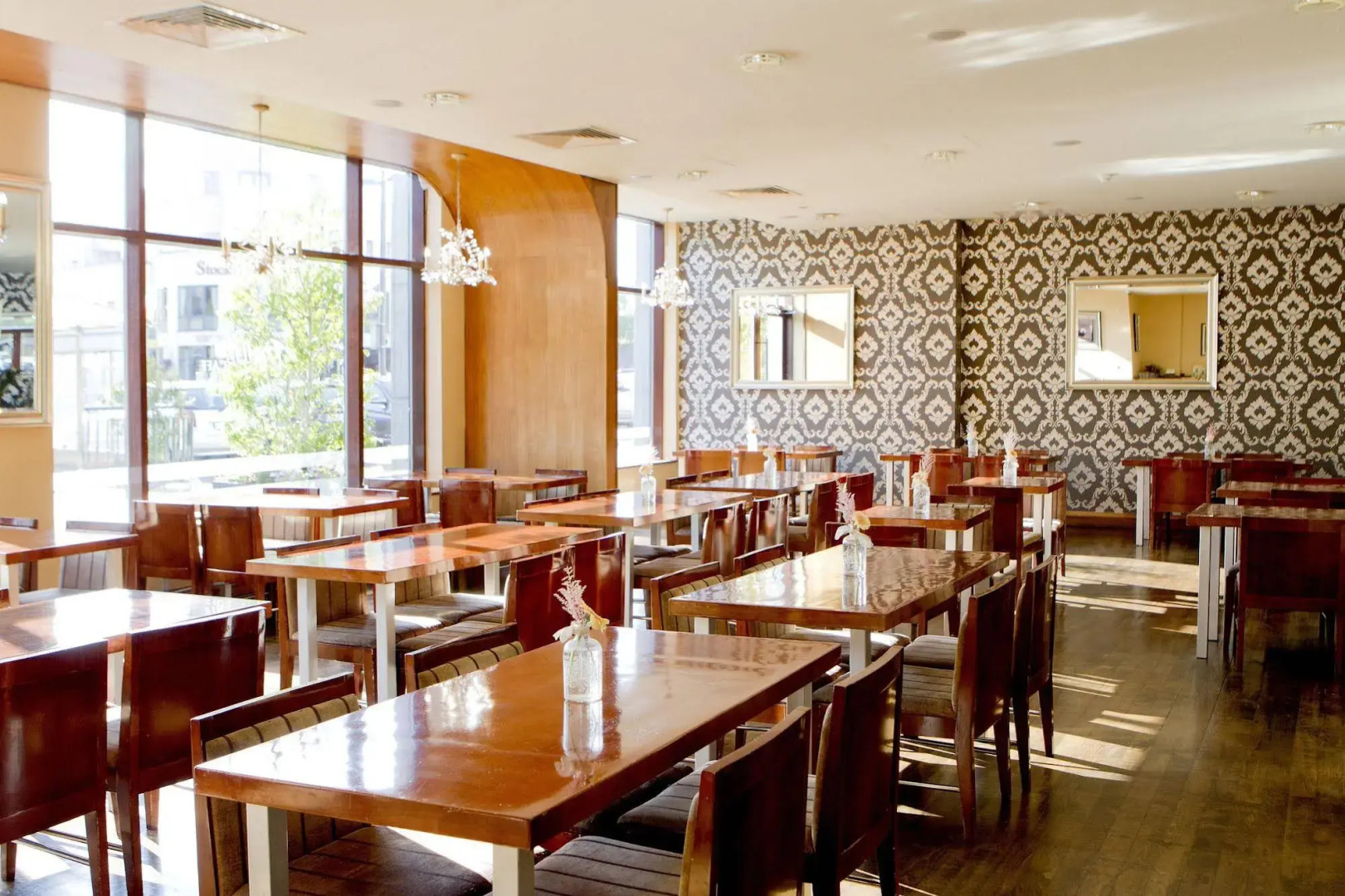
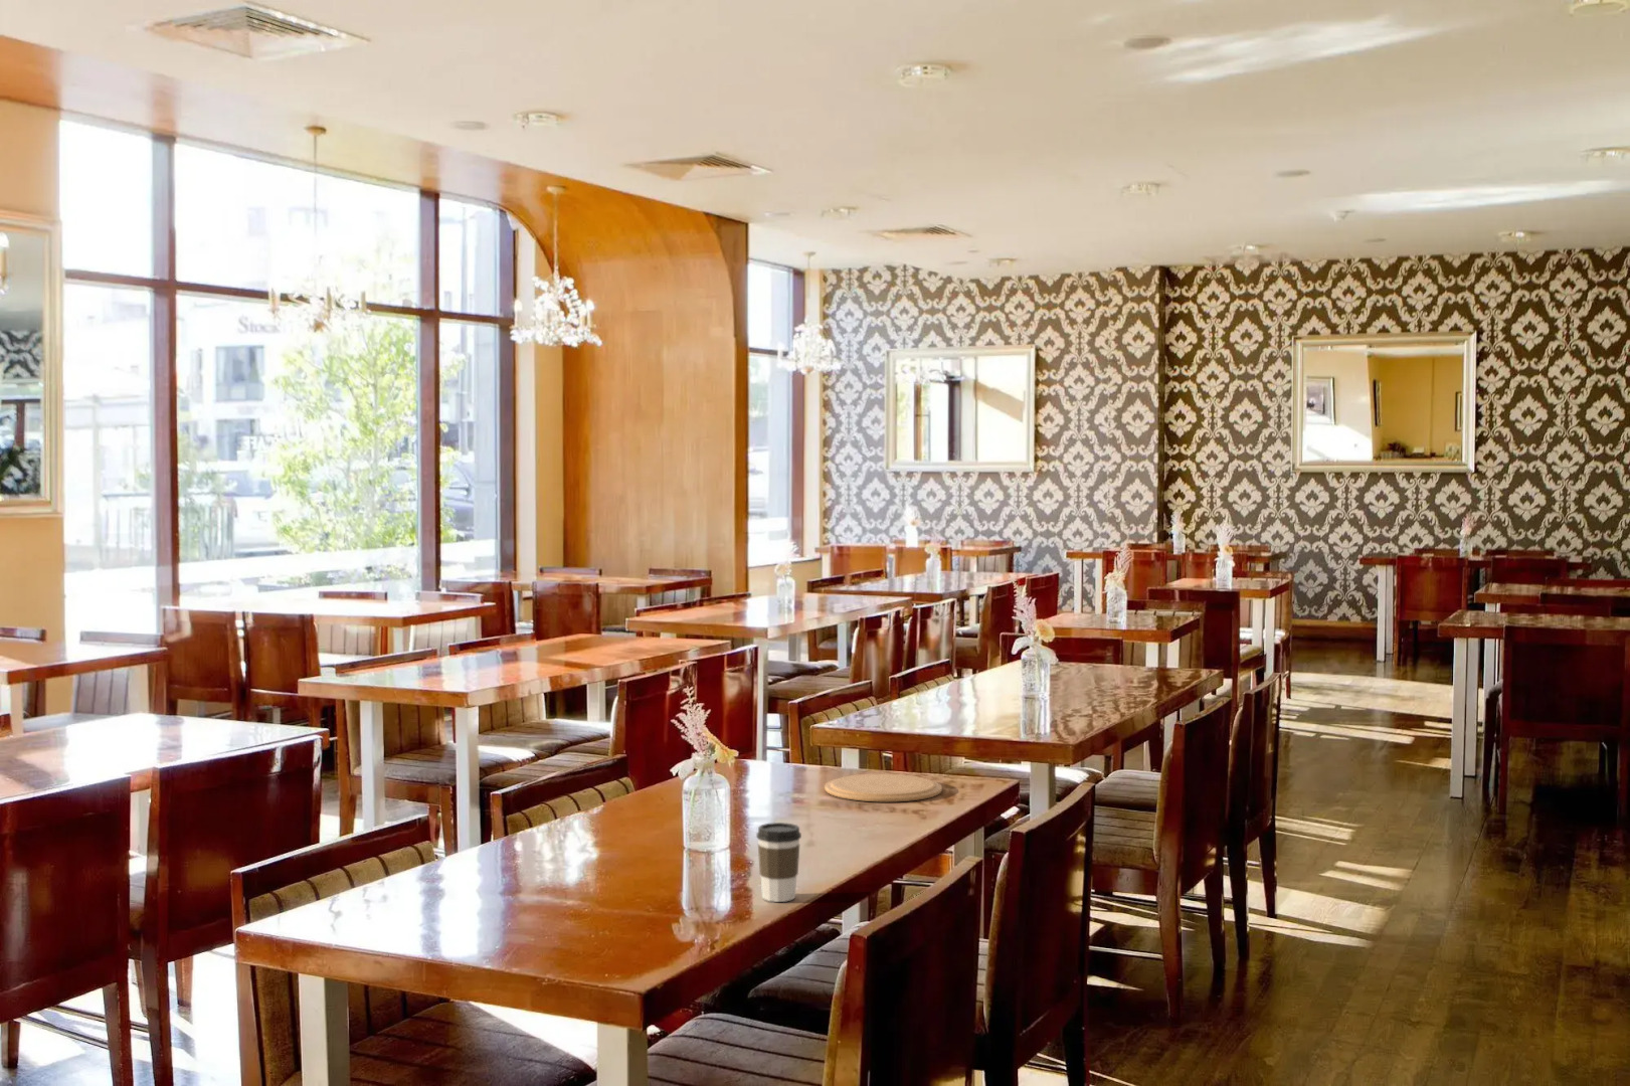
+ coffee cup (778, 862)
+ plate (883, 787)
